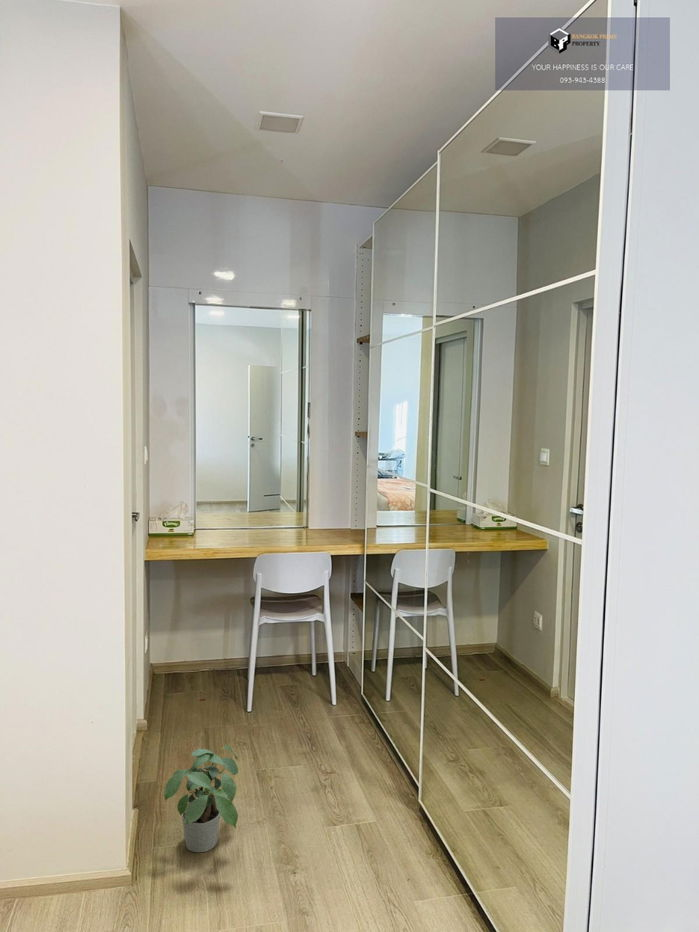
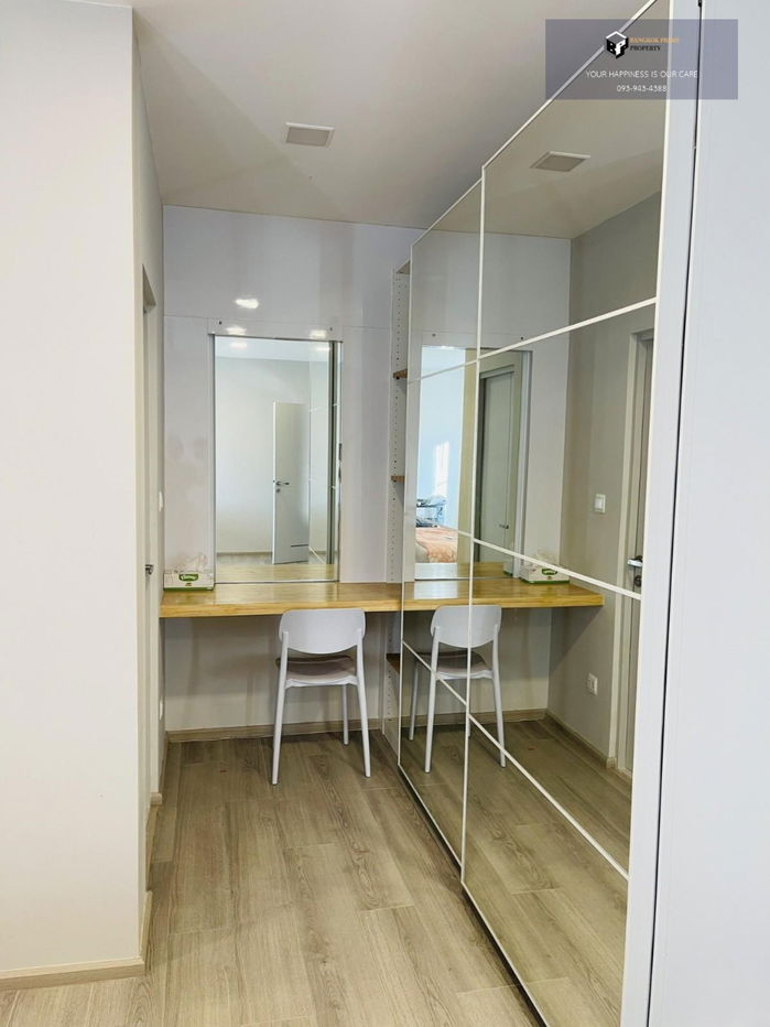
- potted plant (204, 804)
